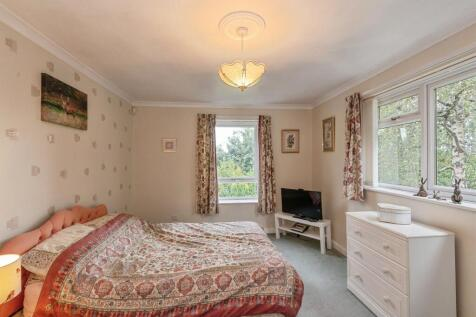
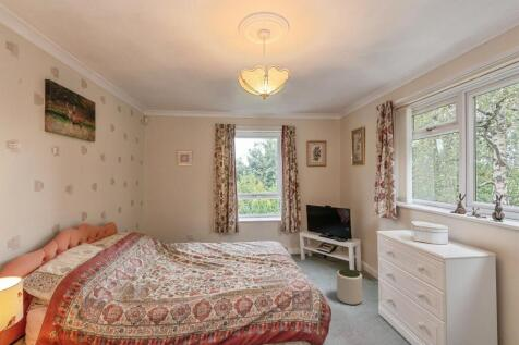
+ plant pot (349, 285)
